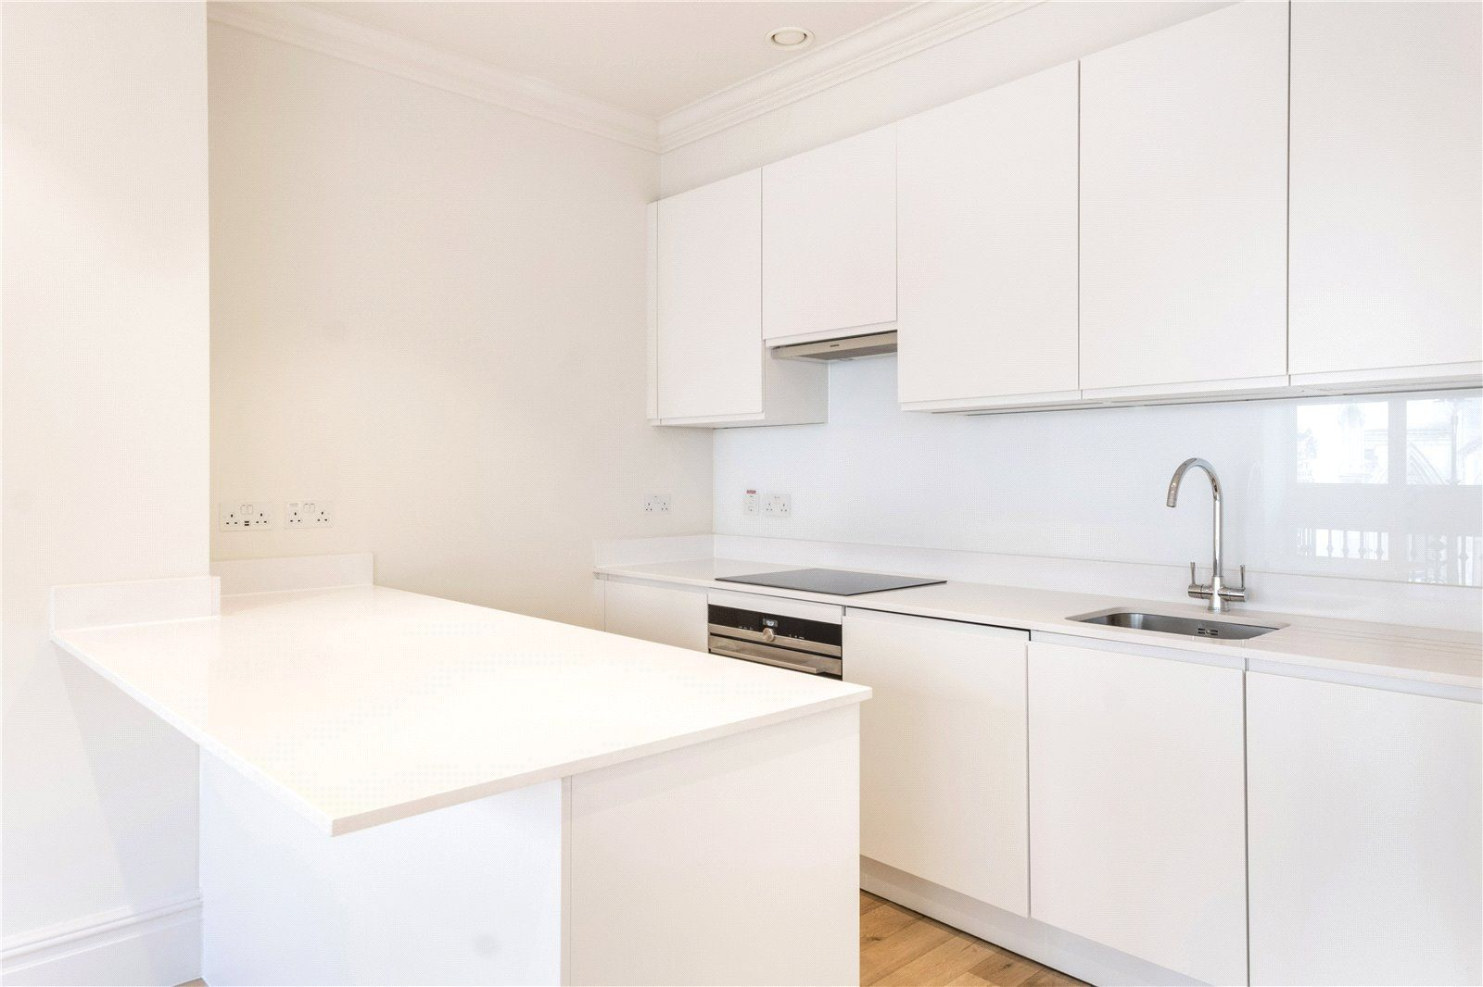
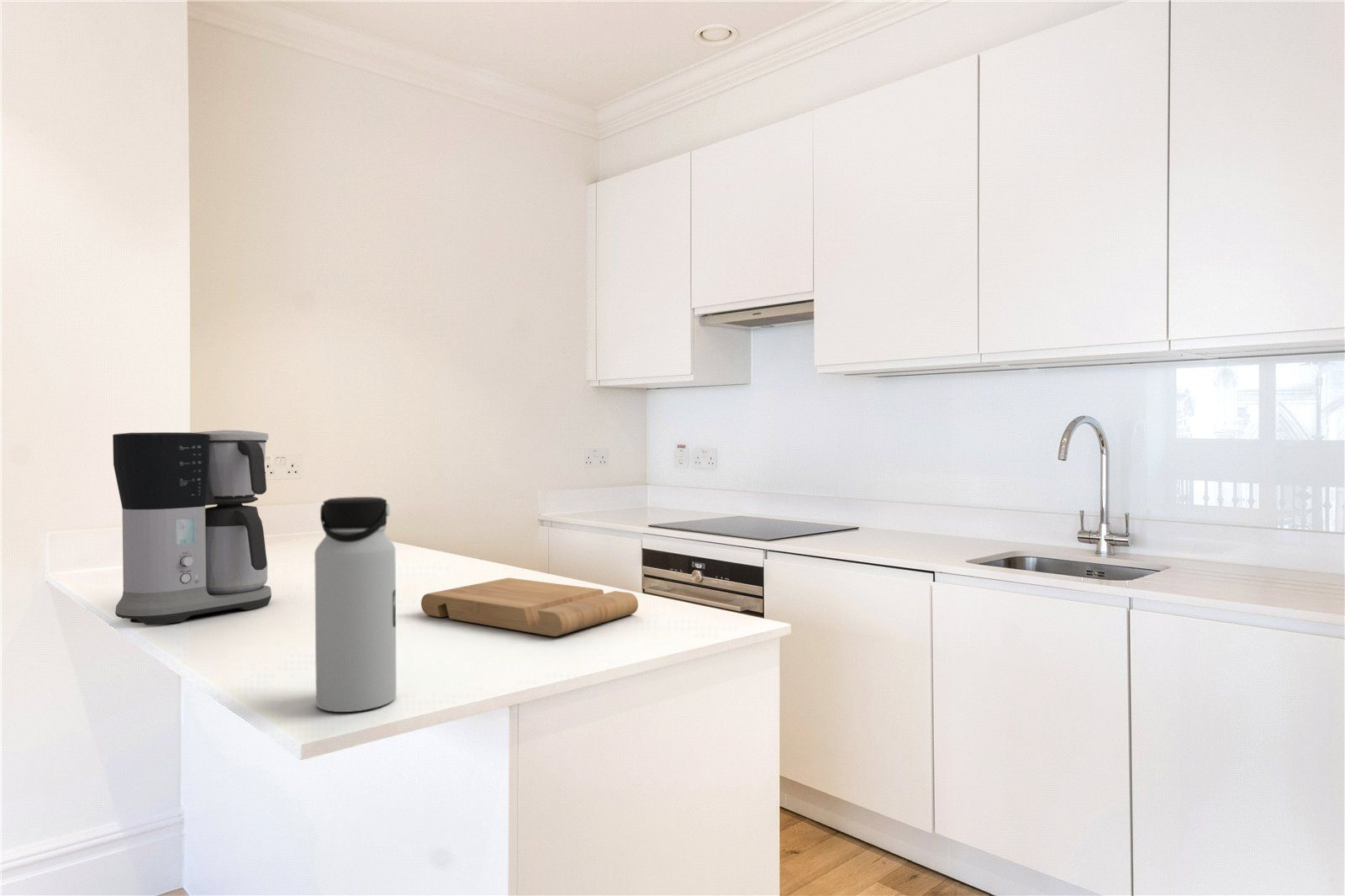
+ cutting board (529, 603)
+ water bottle (356, 599)
+ coffee maker (202, 521)
